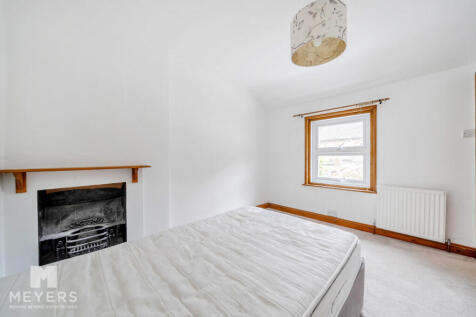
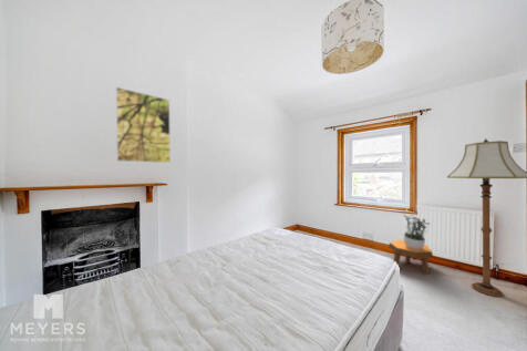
+ potted plant (414, 230)
+ floor lamp (485, 214)
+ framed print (145, 127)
+ footstool (411, 256)
